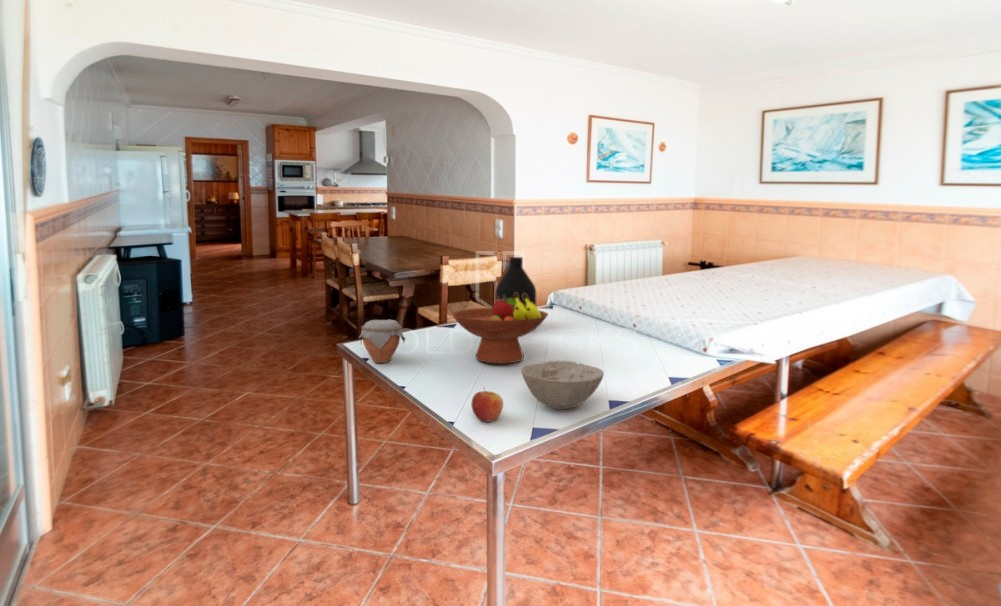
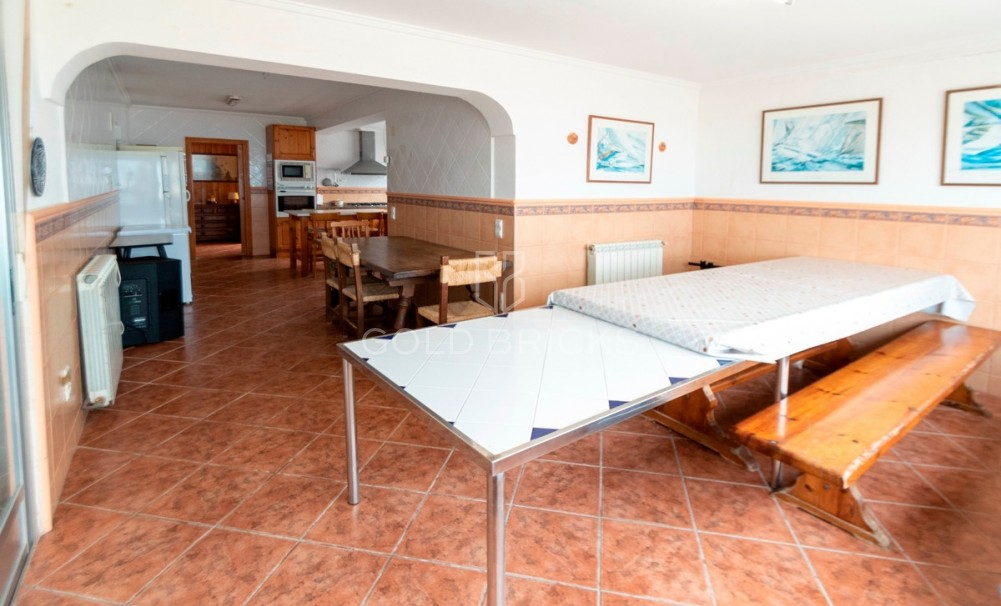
- fruit bowl (499, 327)
- bowl (561, 387)
- bottle (515, 292)
- jar (381, 341)
- apple (487, 404)
